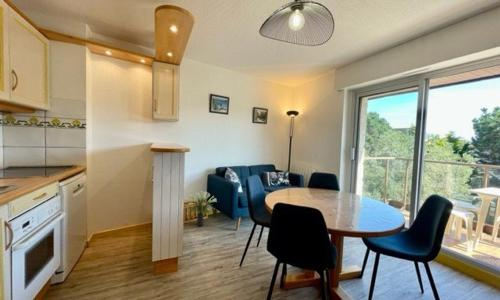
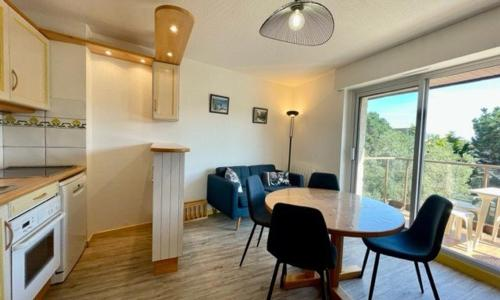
- potted plant (201, 208)
